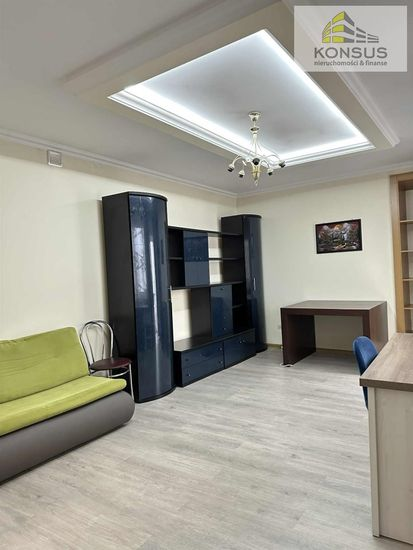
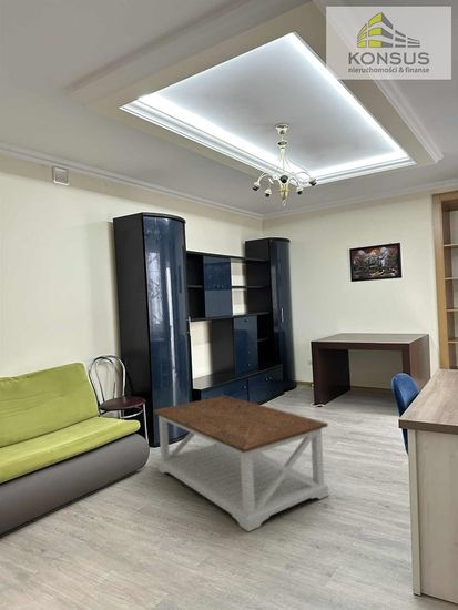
+ coffee table (233, 448)
